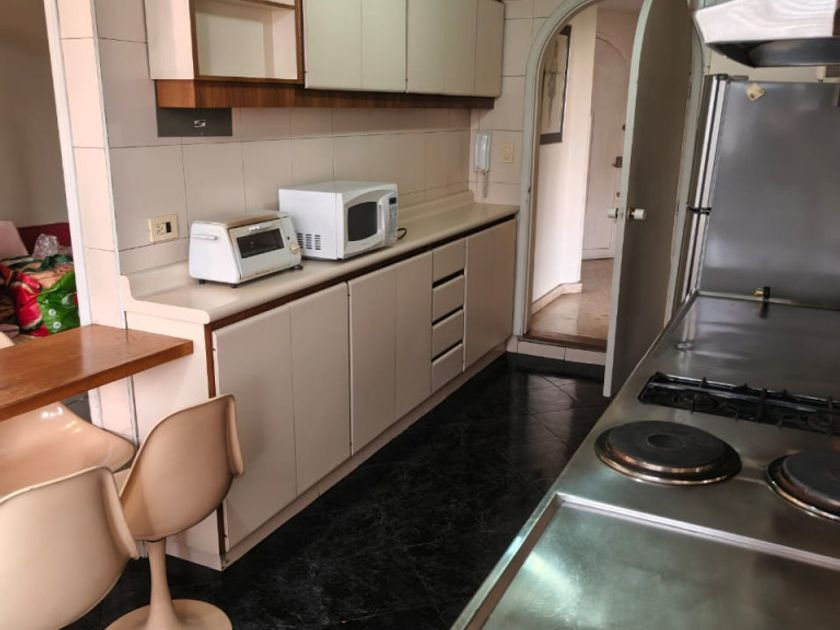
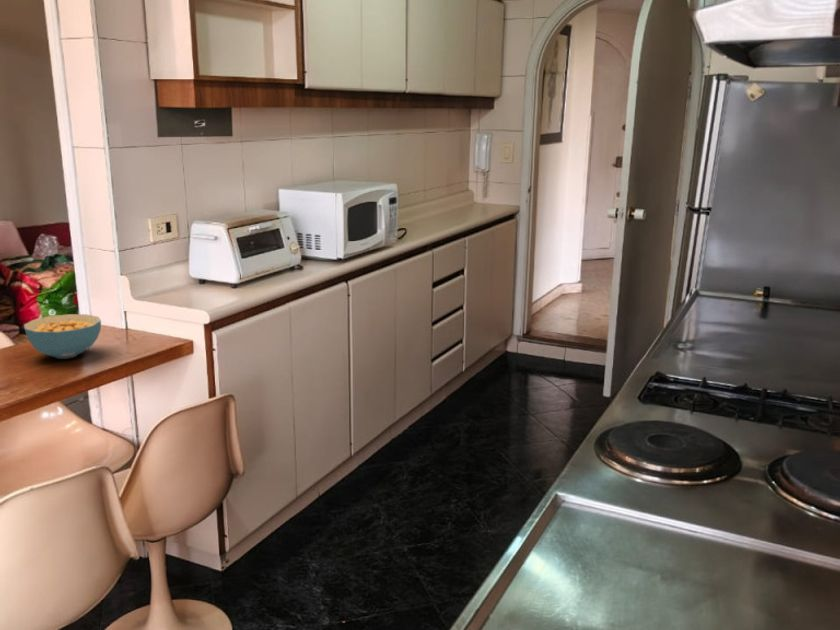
+ cereal bowl (64, 339)
